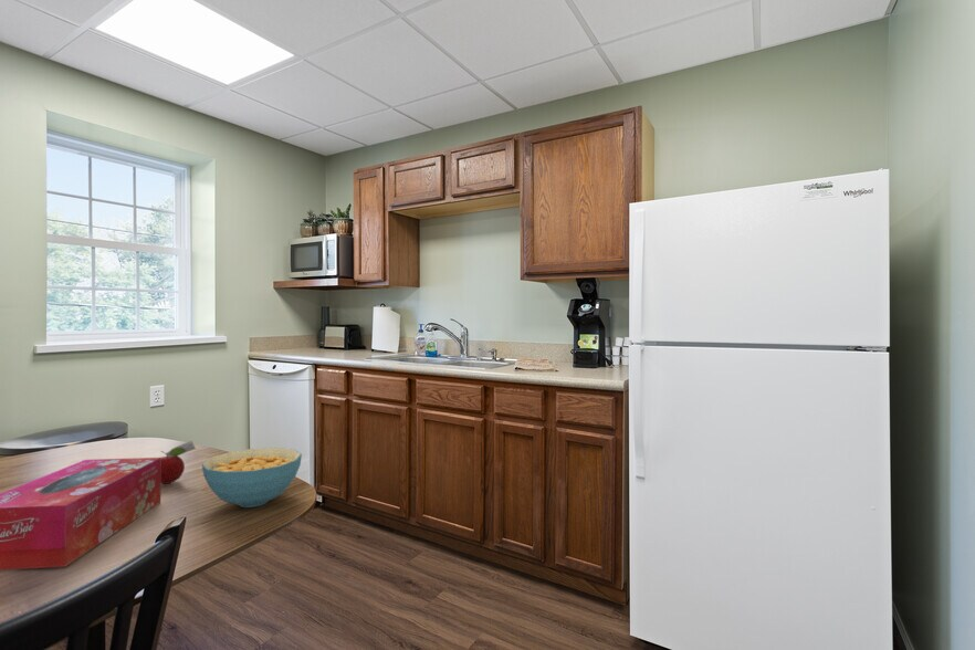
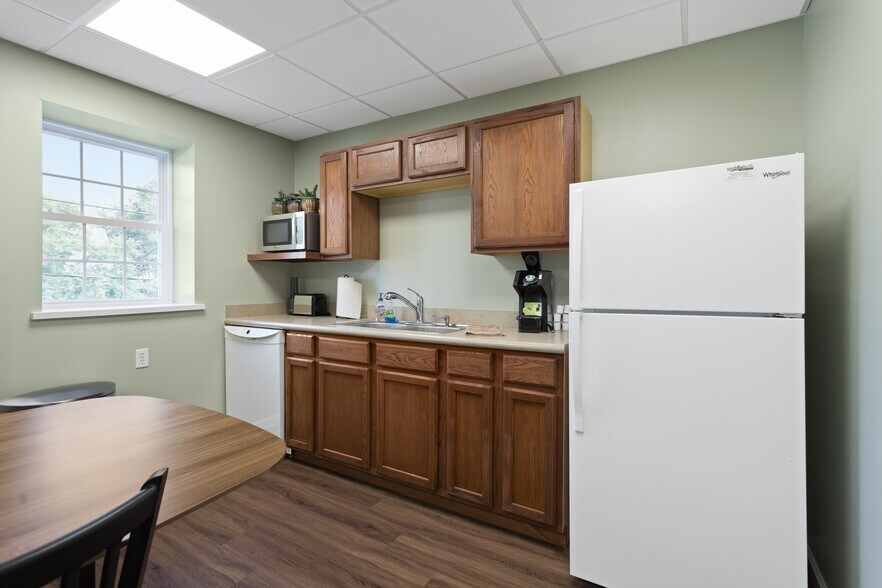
- cereal bowl (253, 480)
- fruit (171, 462)
- tissue box (76, 505)
